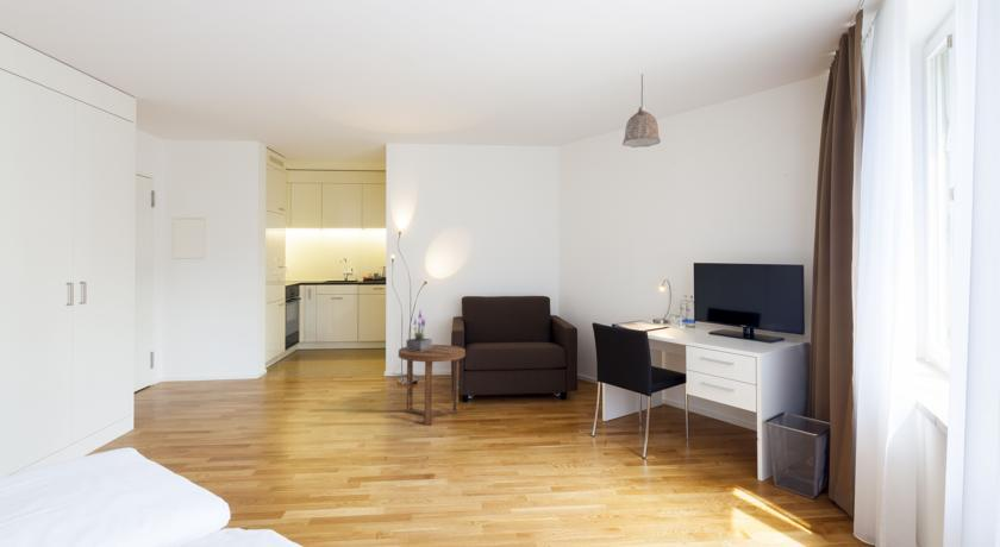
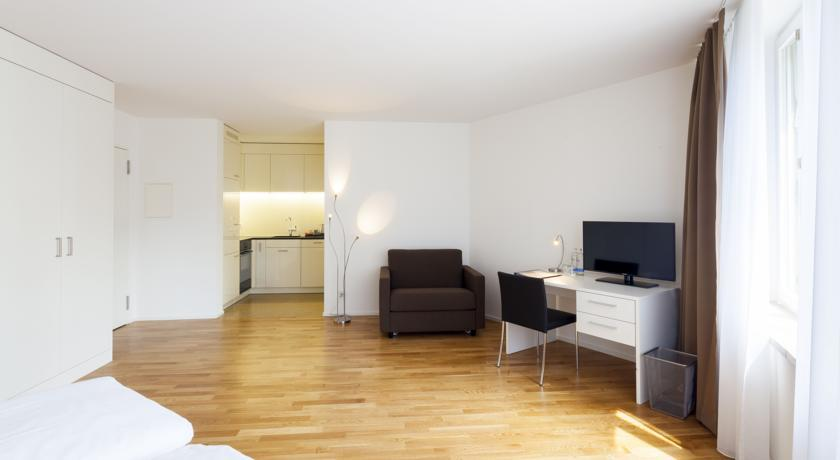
- side table (431, 382)
- potted plant (419, 328)
- pendant lamp (642, 108)
